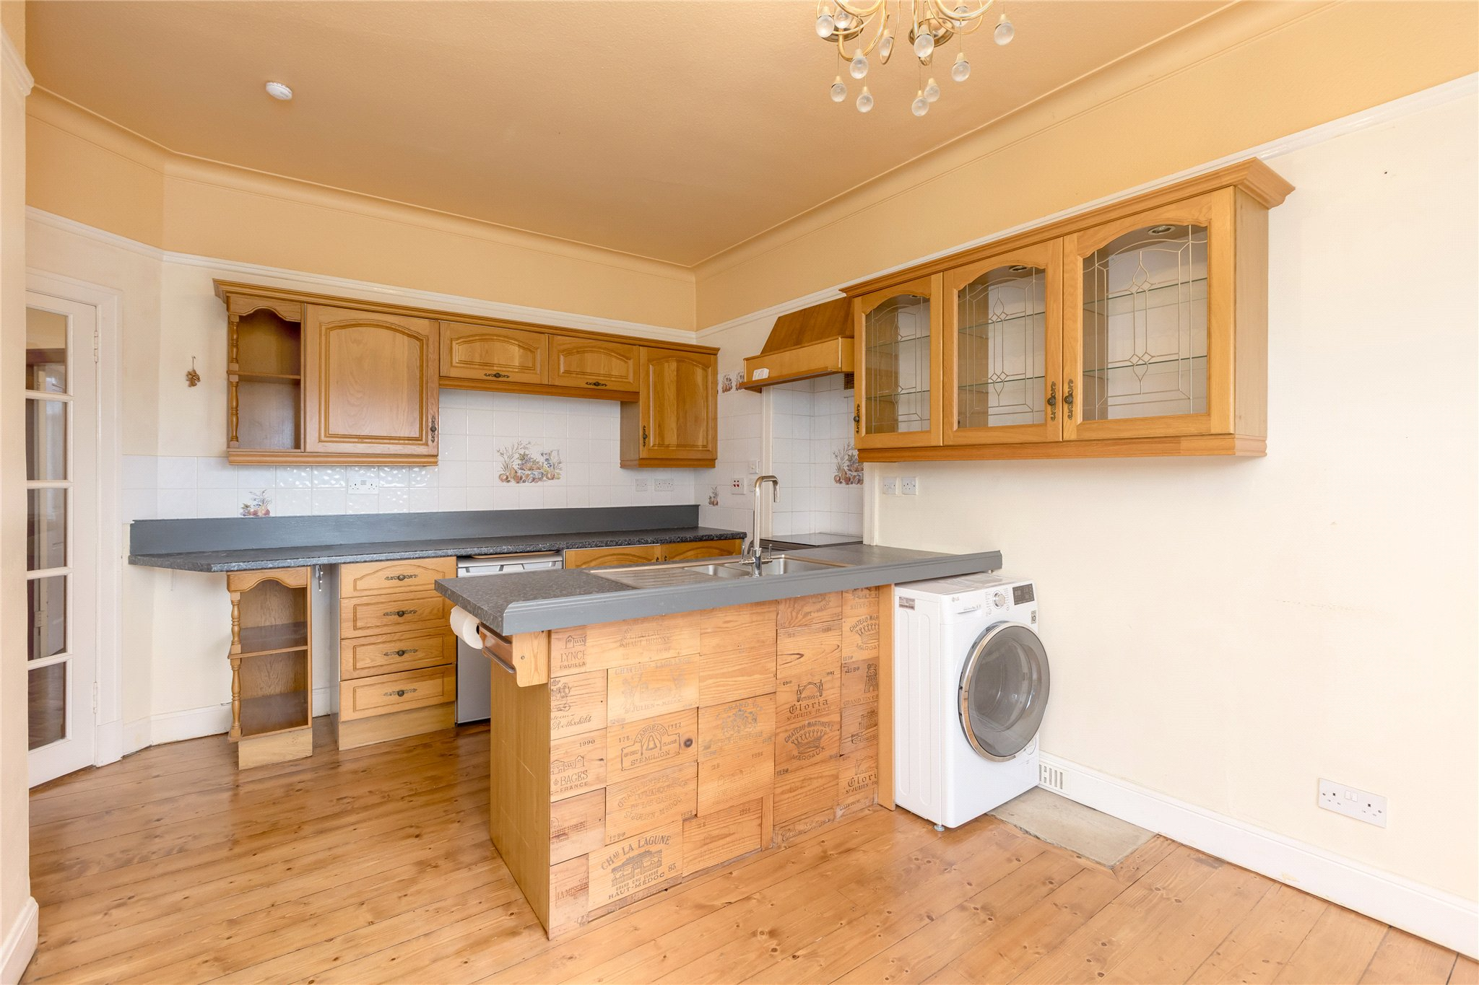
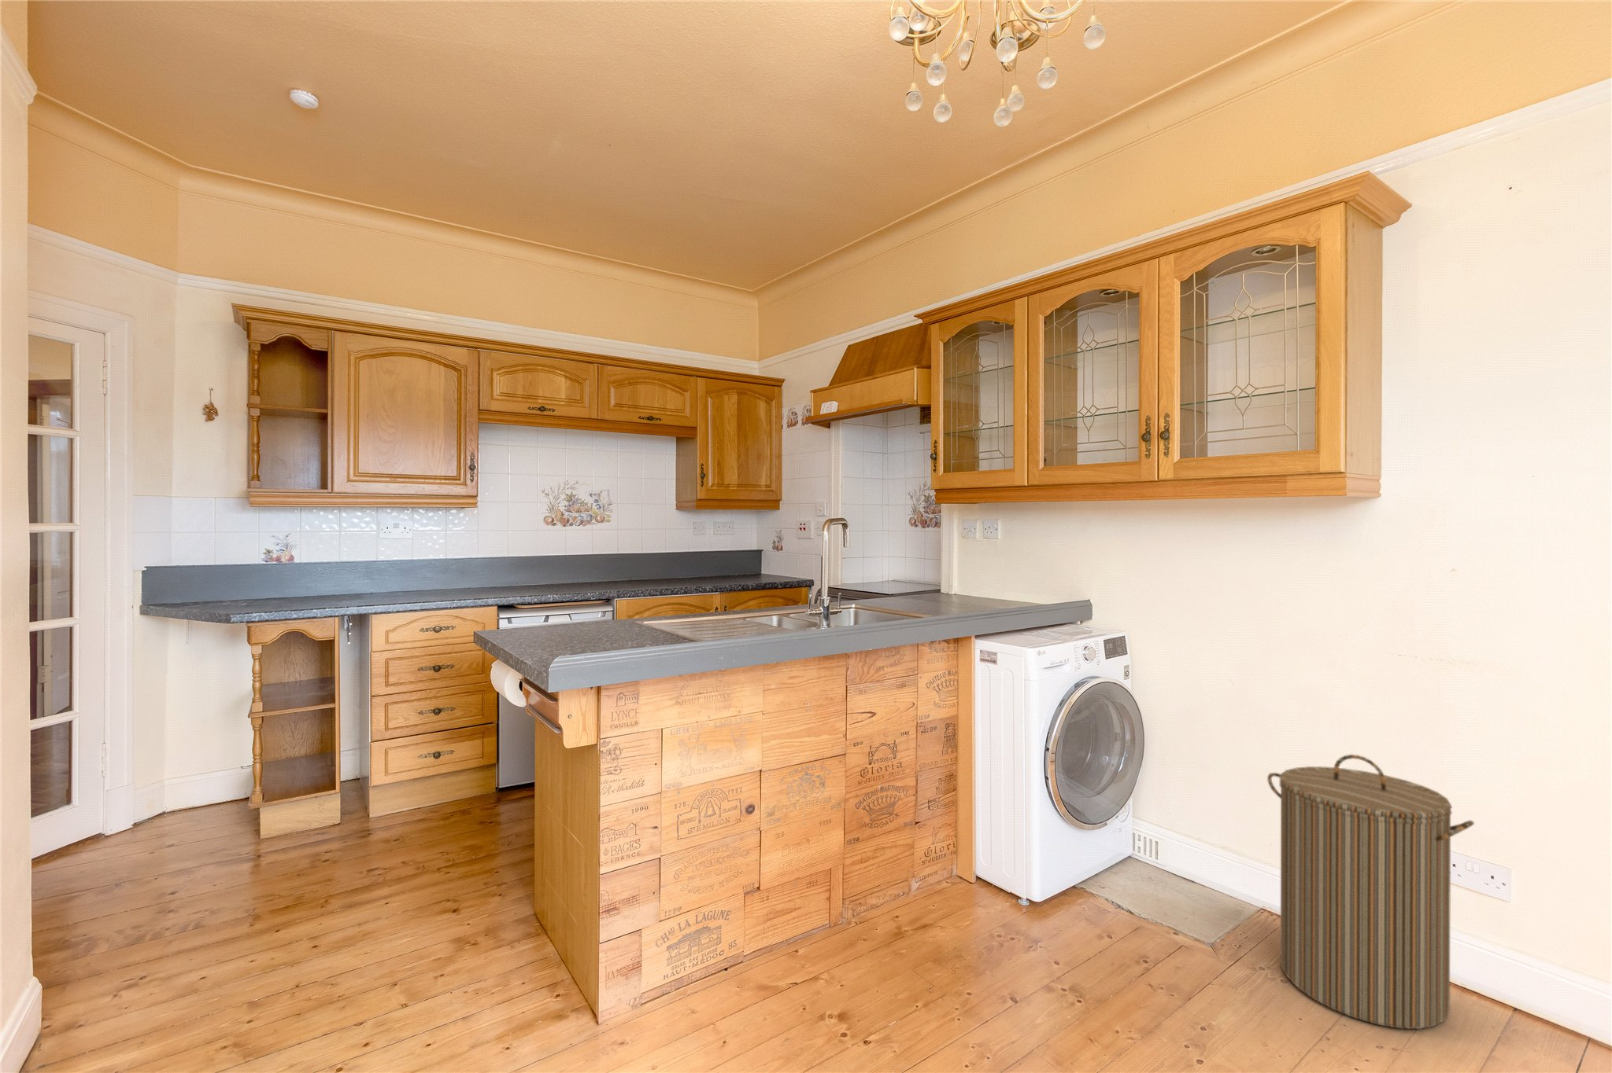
+ laundry hamper (1360, 871)
